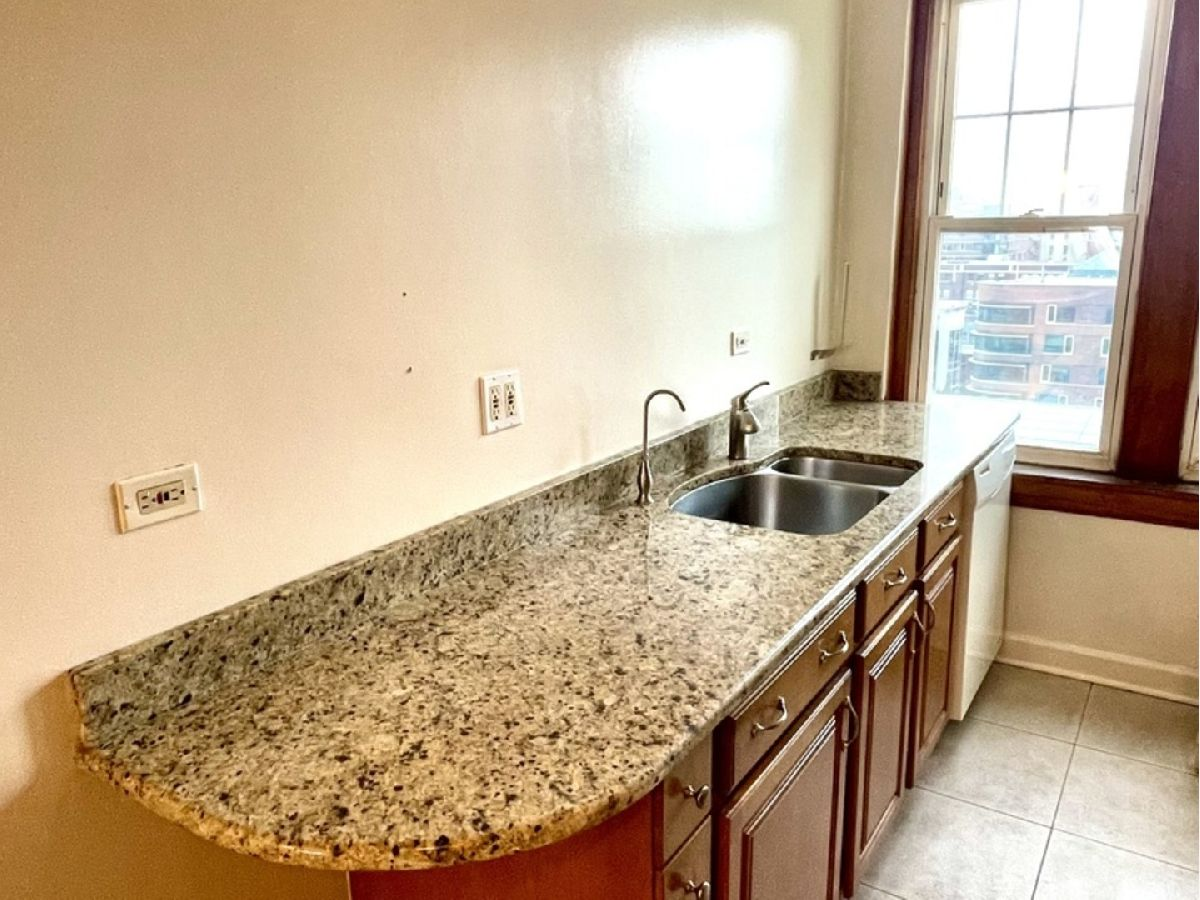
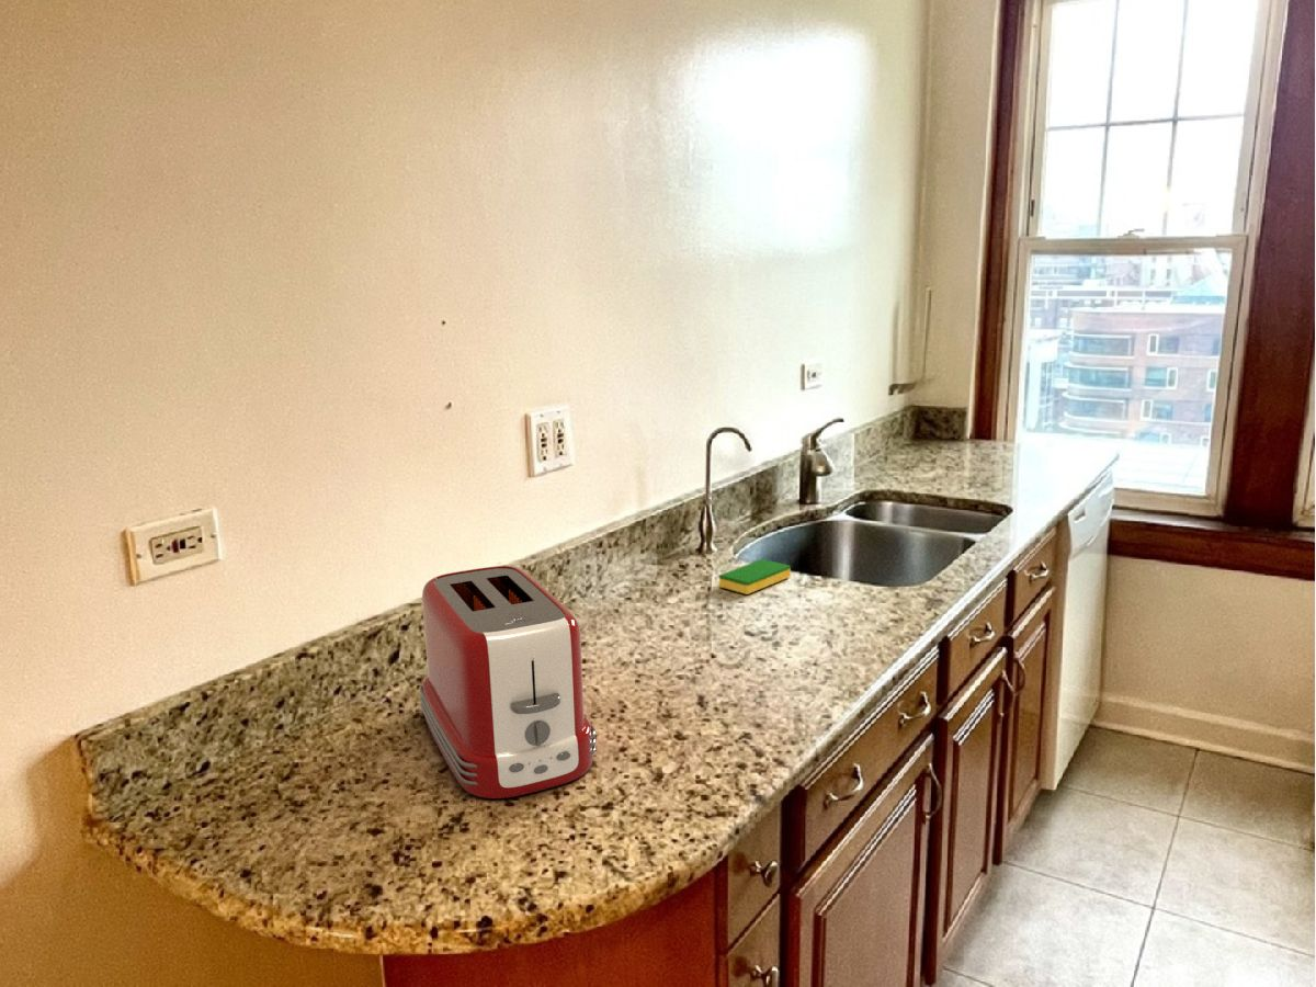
+ dish sponge (755, 576)
+ toaster (500, 667)
